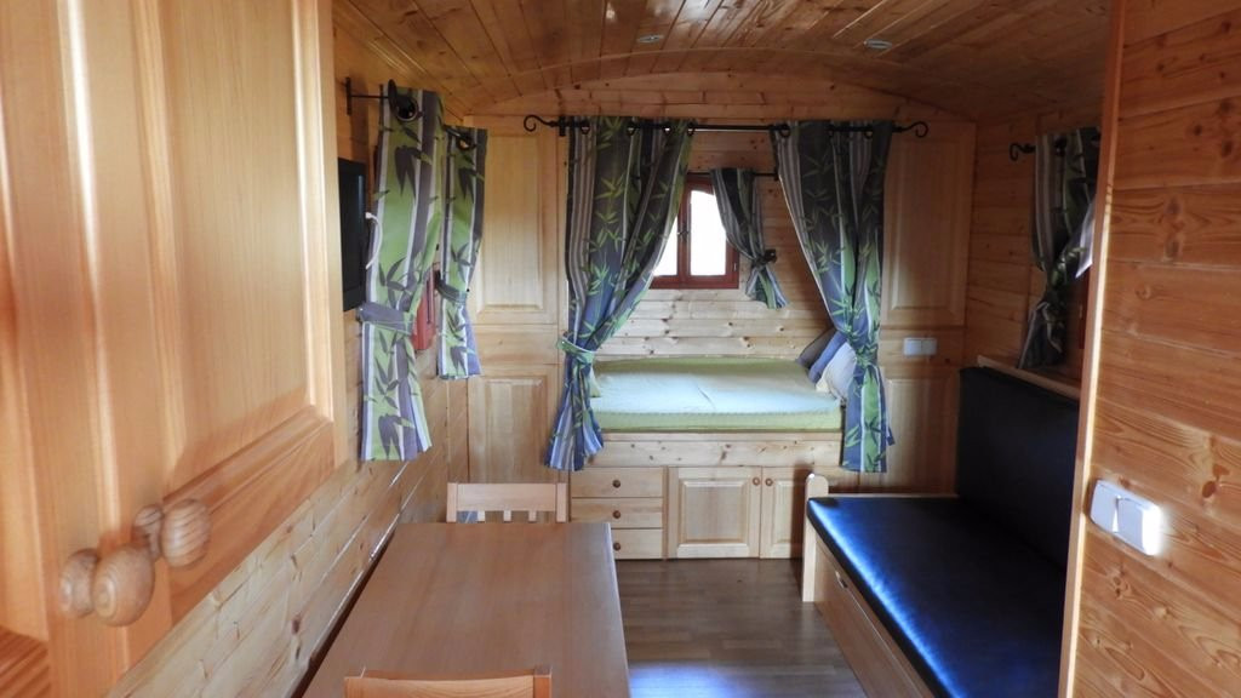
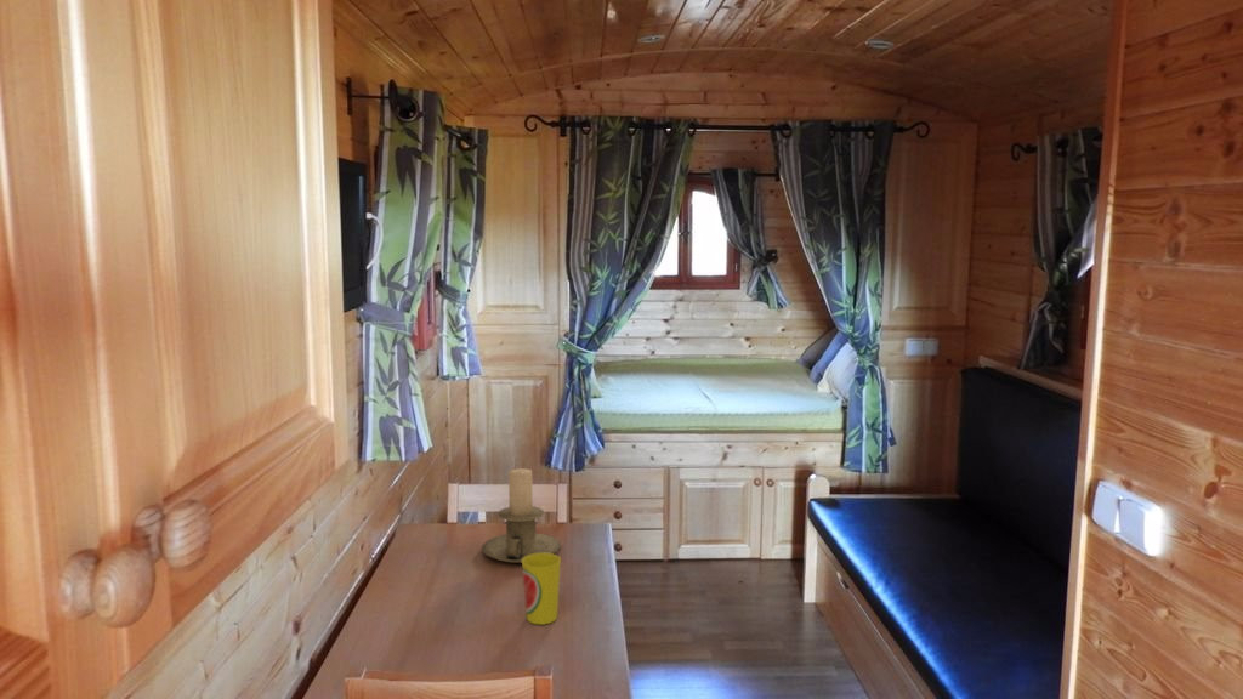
+ cup (541, 589)
+ candle holder (521, 511)
